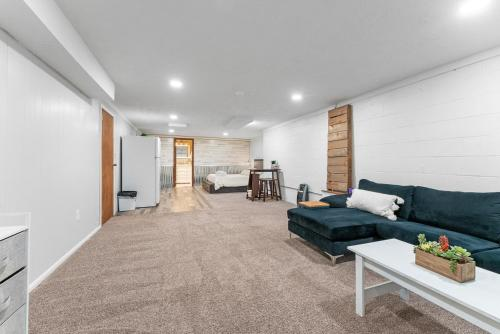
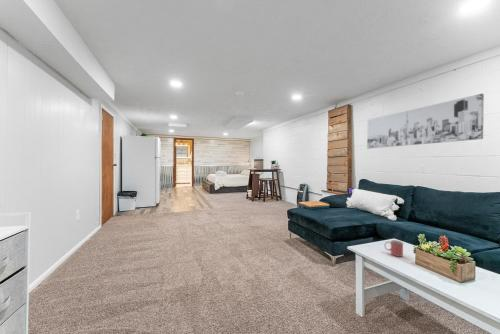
+ wall art (412, 127)
+ mug (393, 247)
